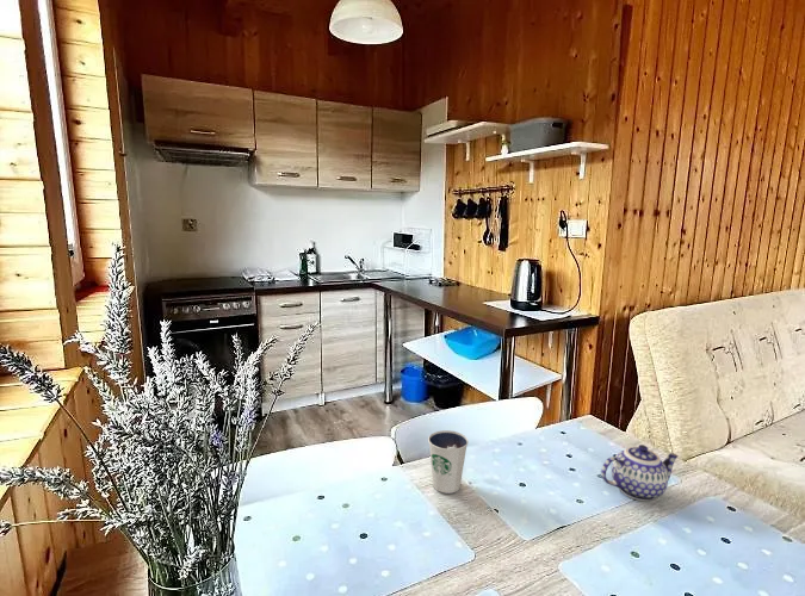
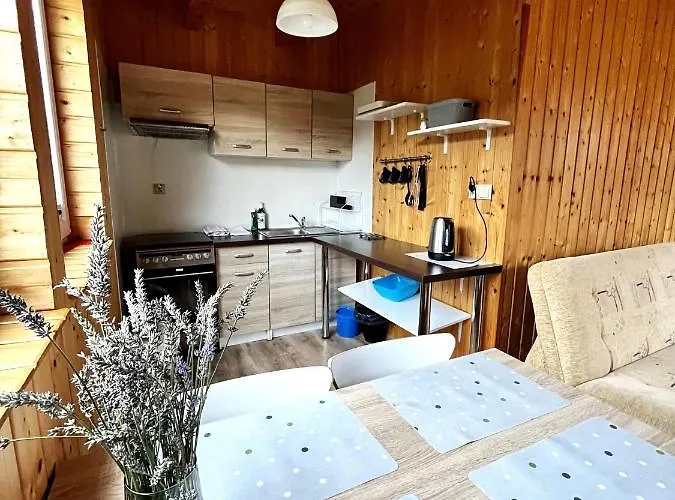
- dixie cup (447, 462)
- teapot (639, 468)
